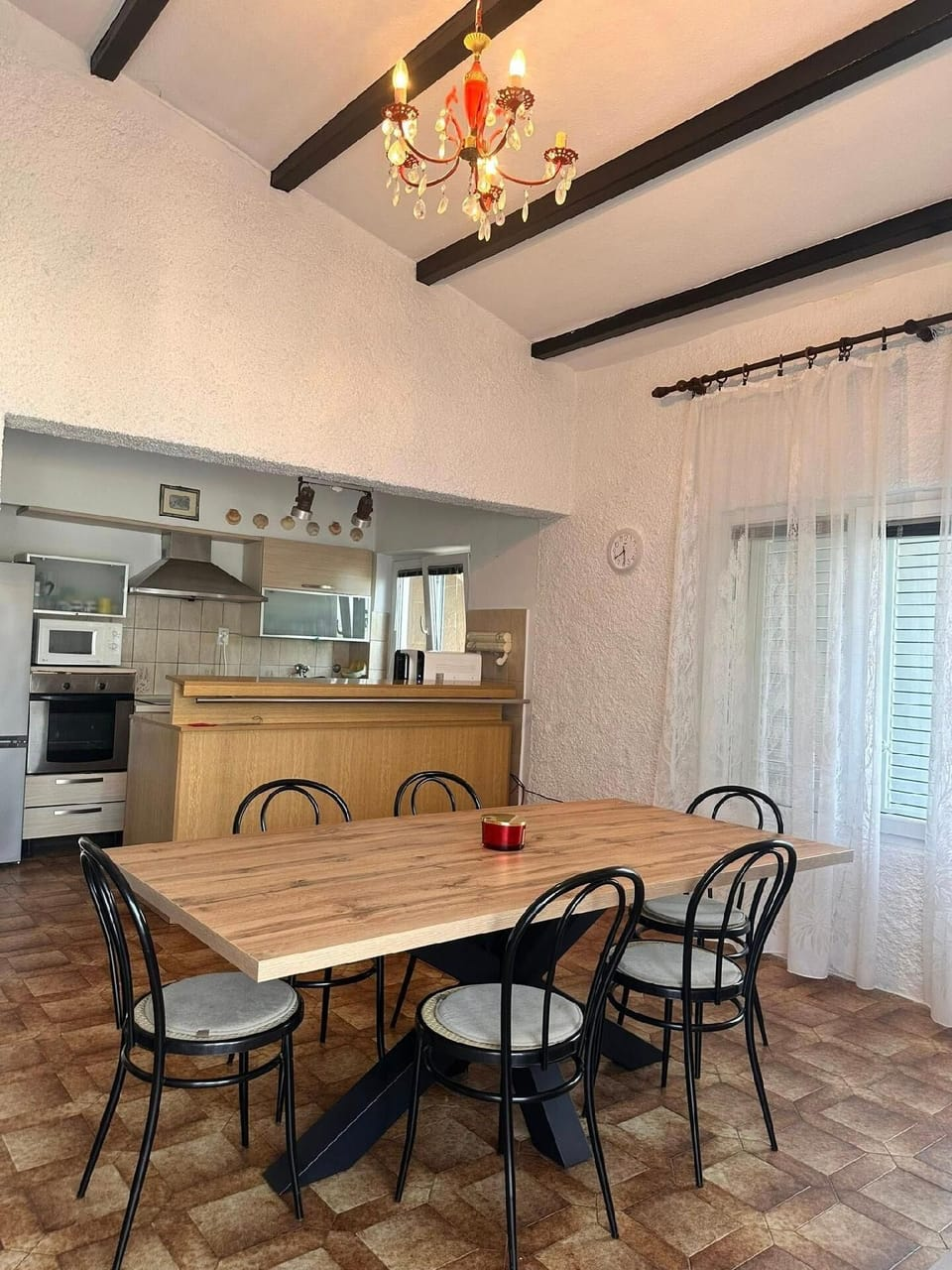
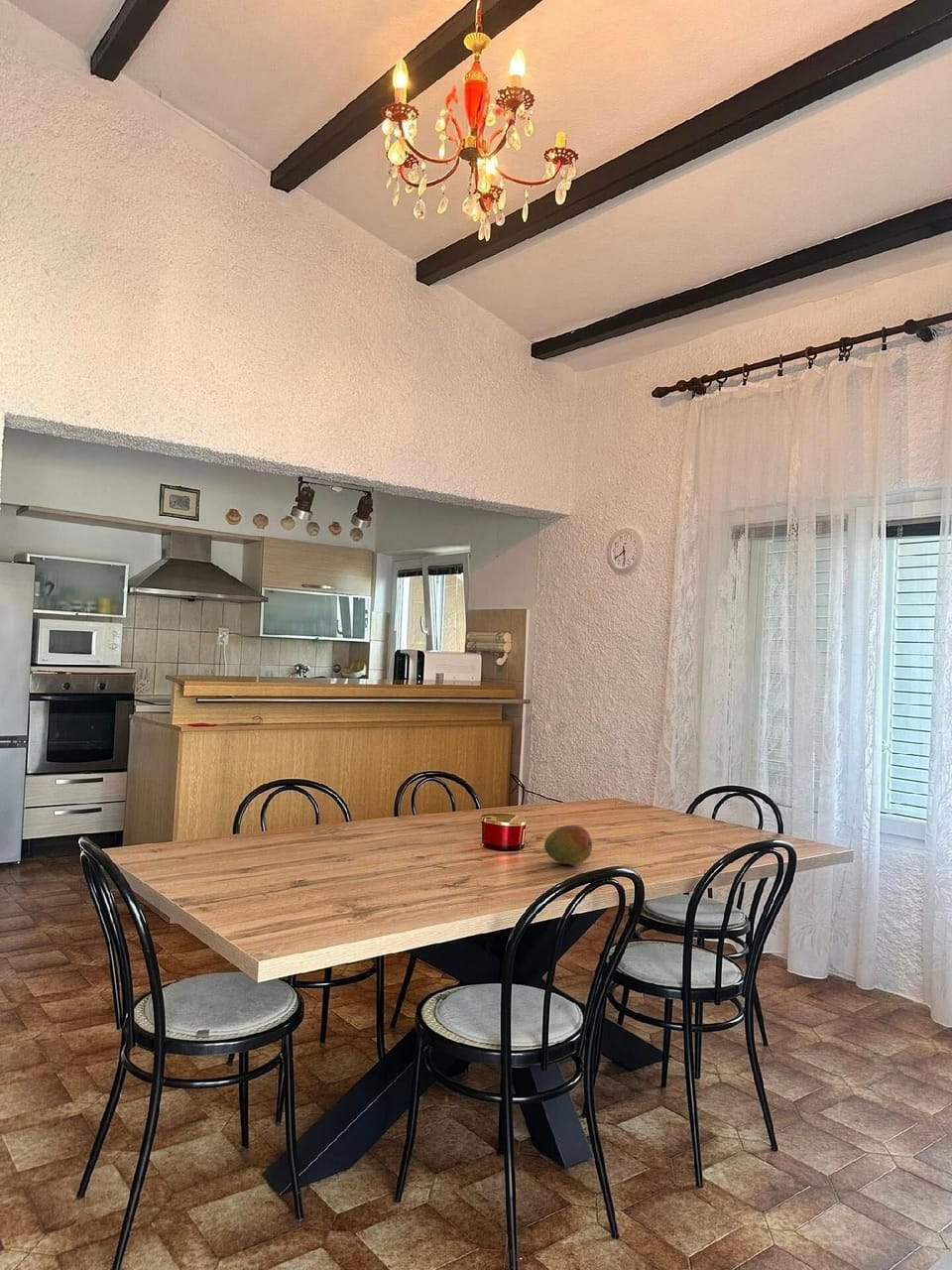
+ fruit (567, 843)
